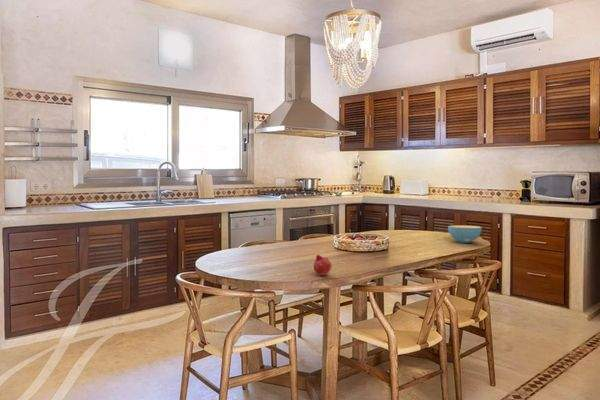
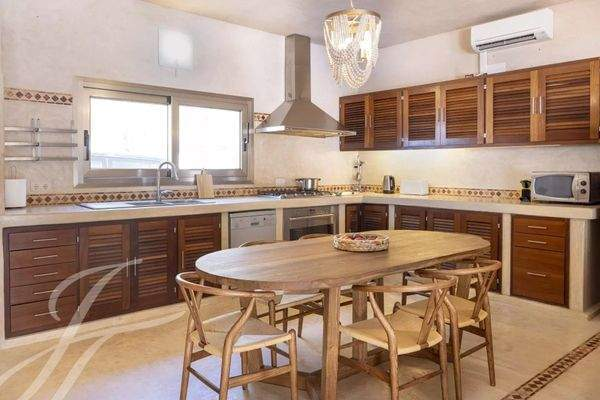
- fruit (322, 264)
- cereal bowl (464, 234)
